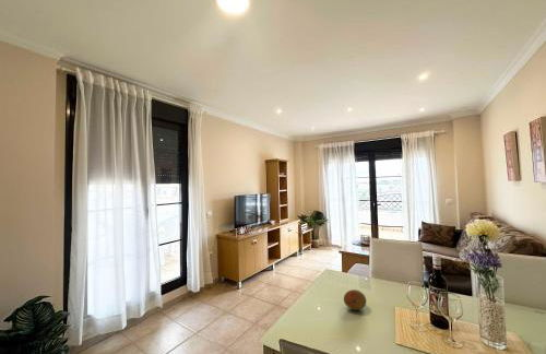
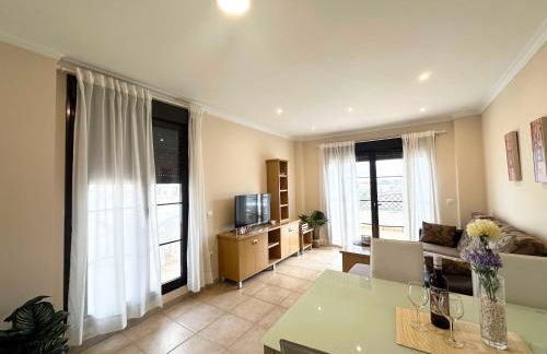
- fruit (355, 298)
